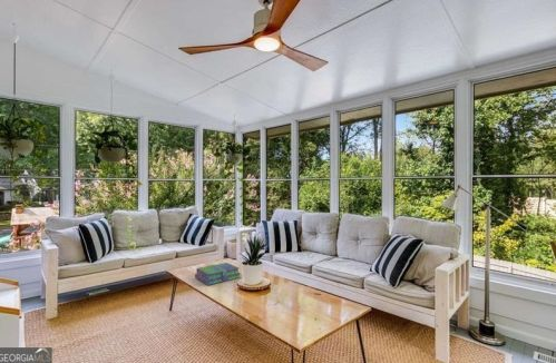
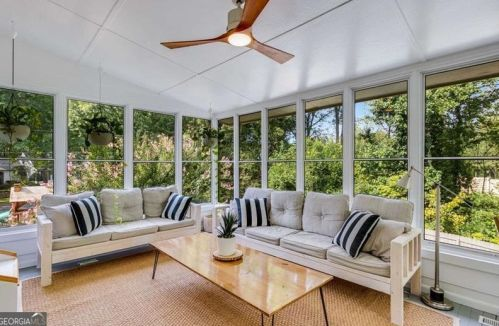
- stack of books (217, 272)
